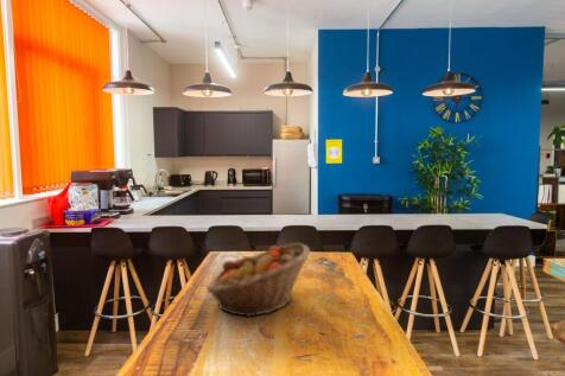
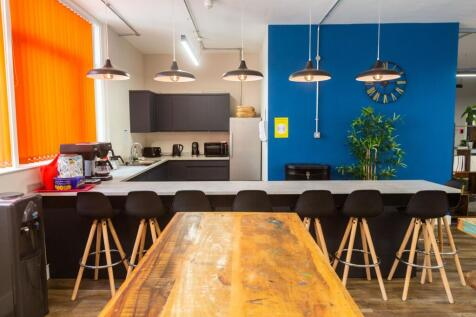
- fruit basket (260, 274)
